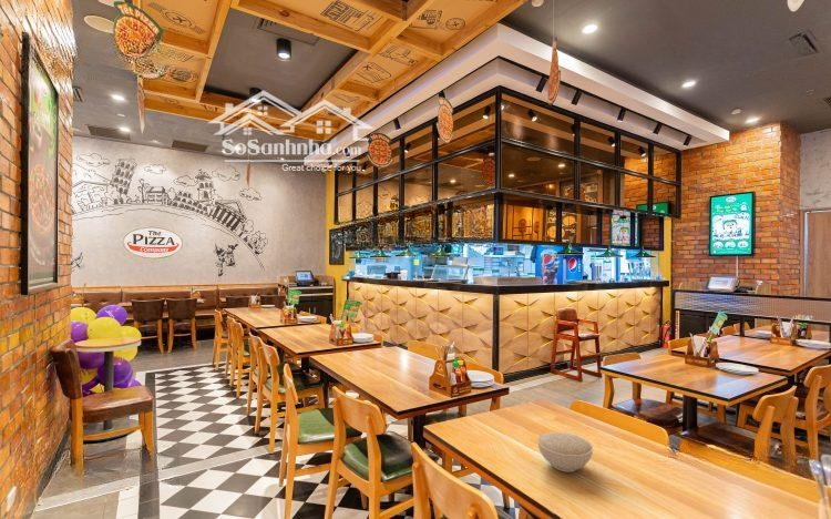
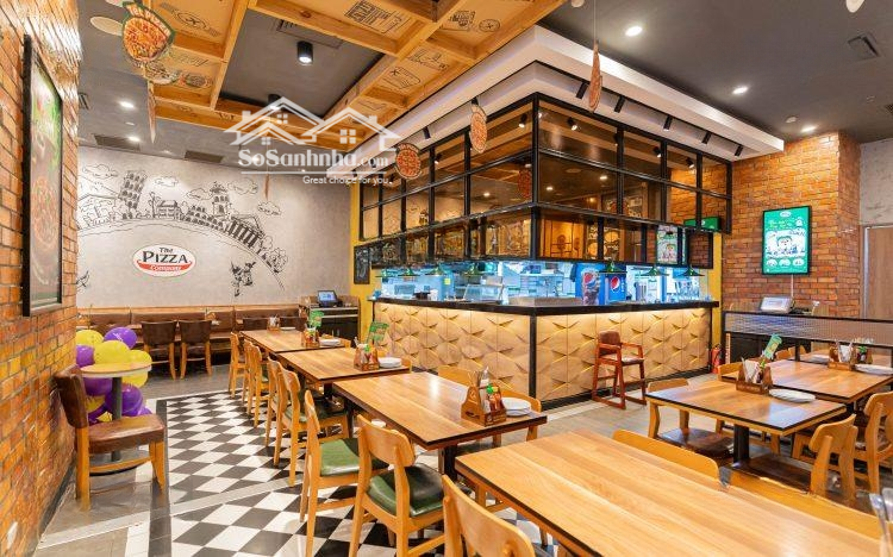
- bowl (564, 451)
